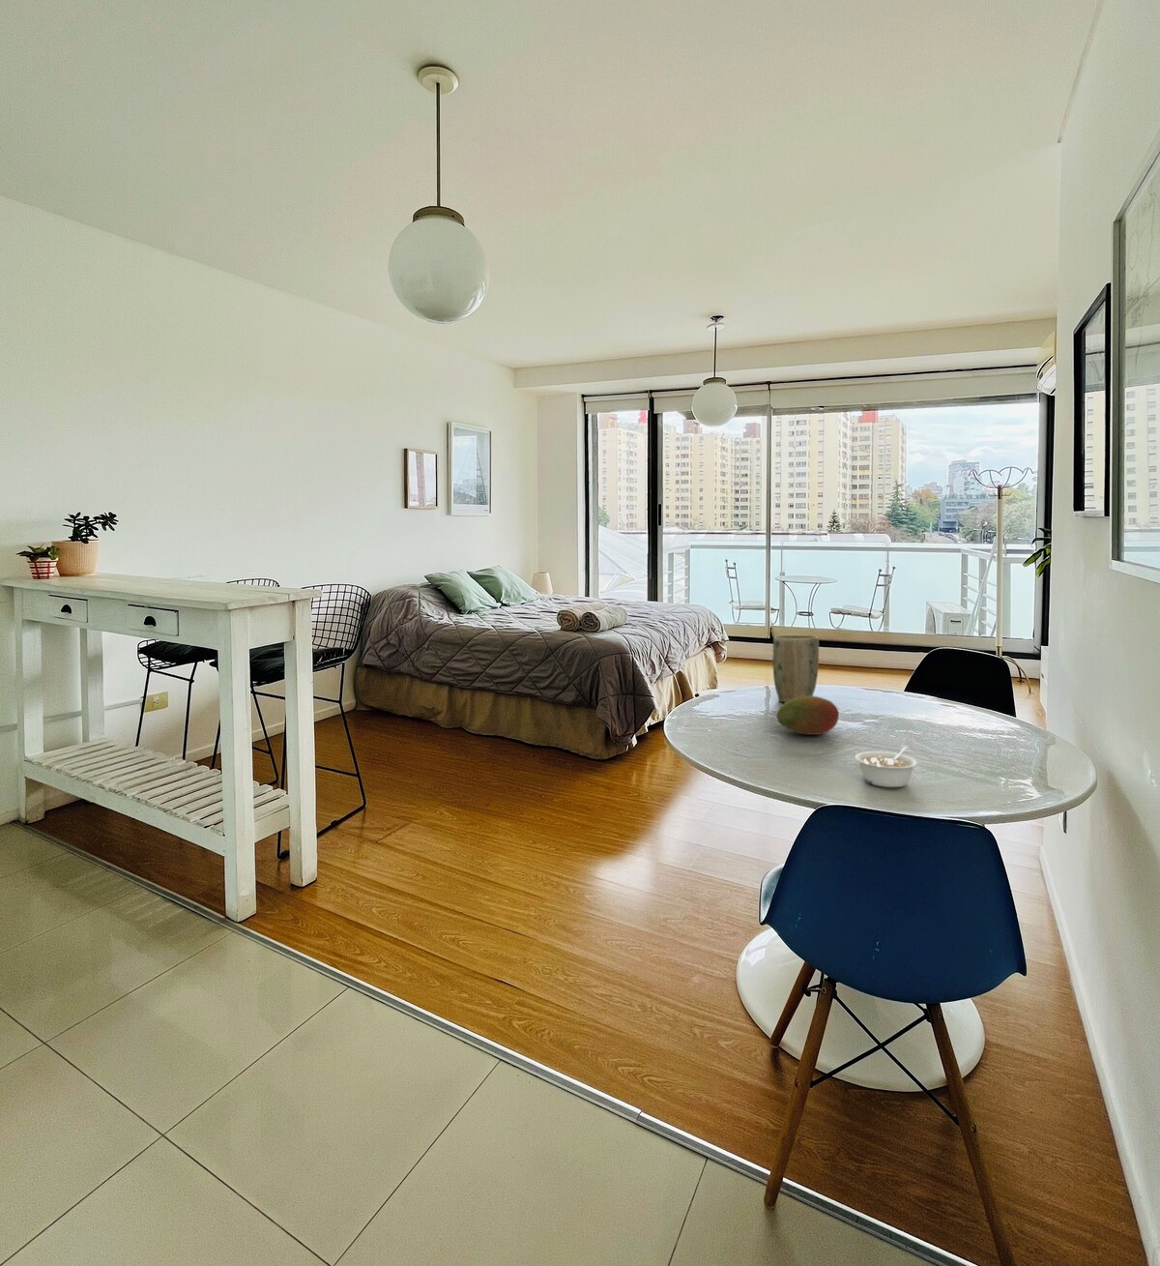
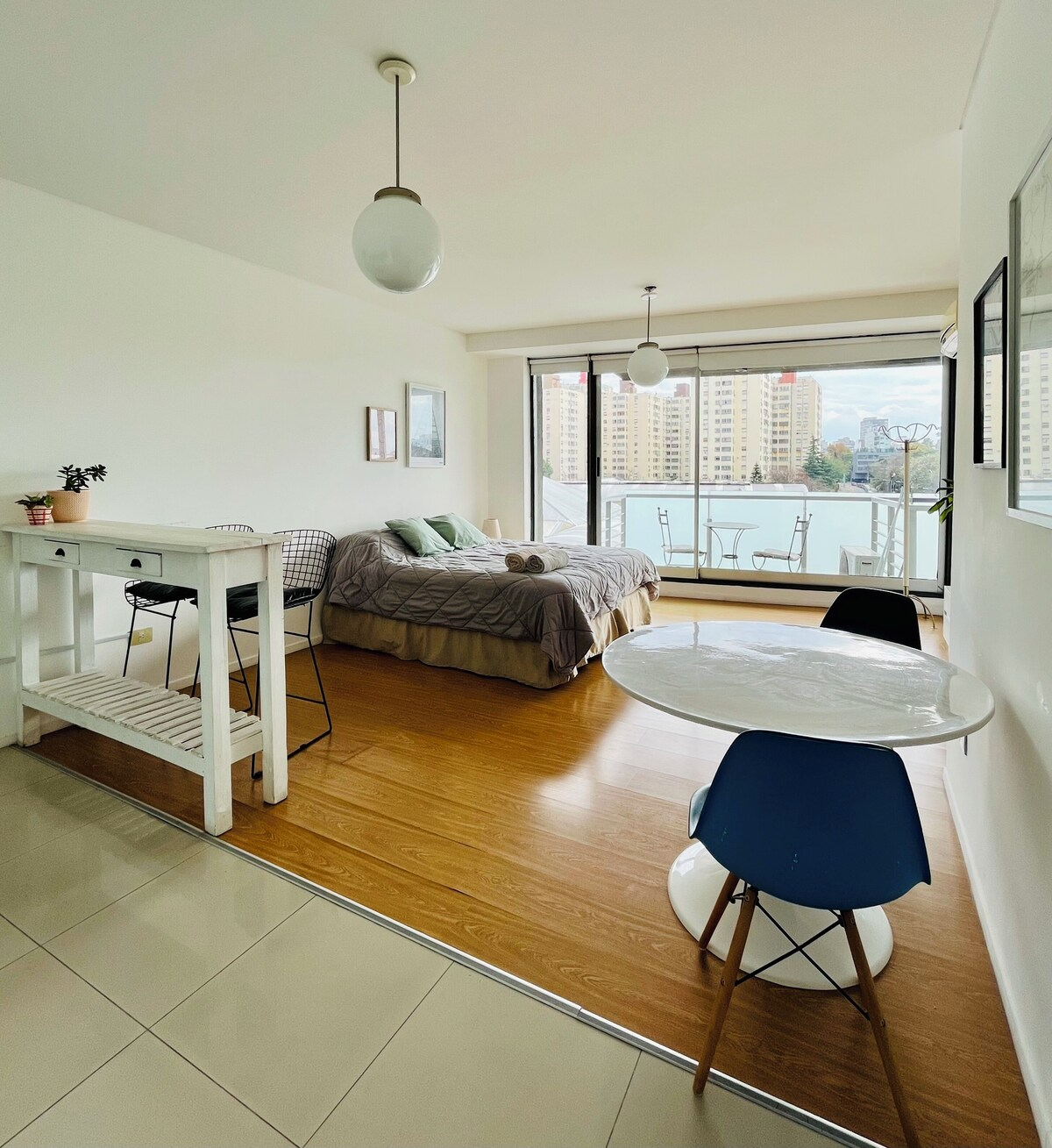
- legume (884, 766)
- plant pot (795, 668)
- fruit (807, 715)
